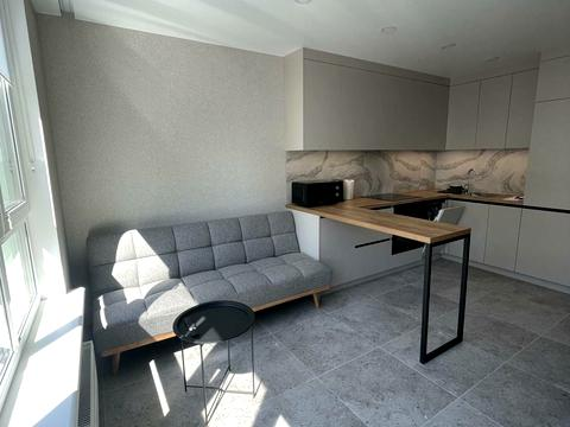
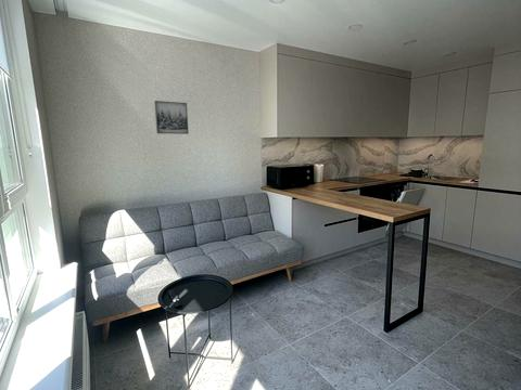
+ wall art (171, 117)
